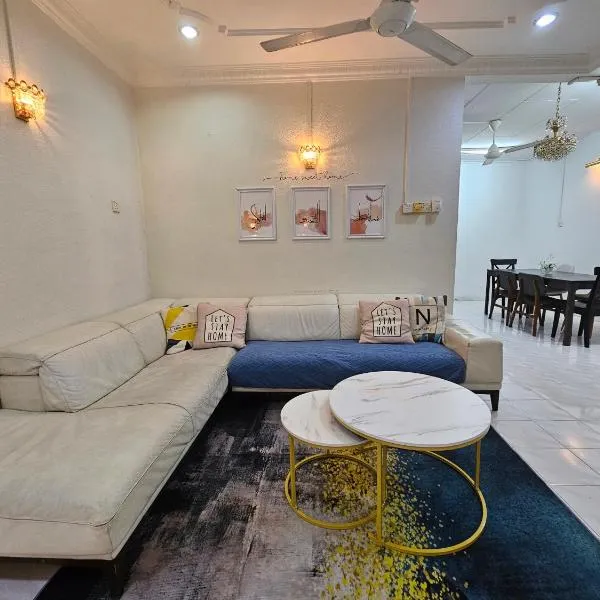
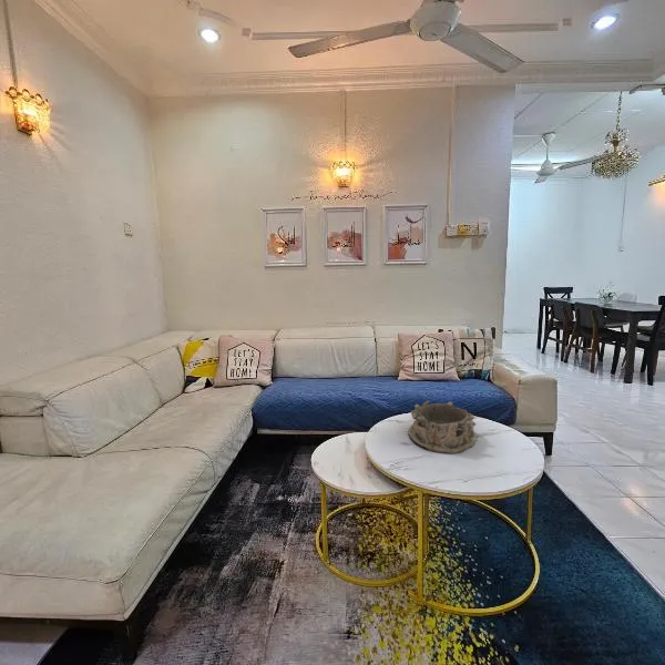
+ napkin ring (442, 422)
